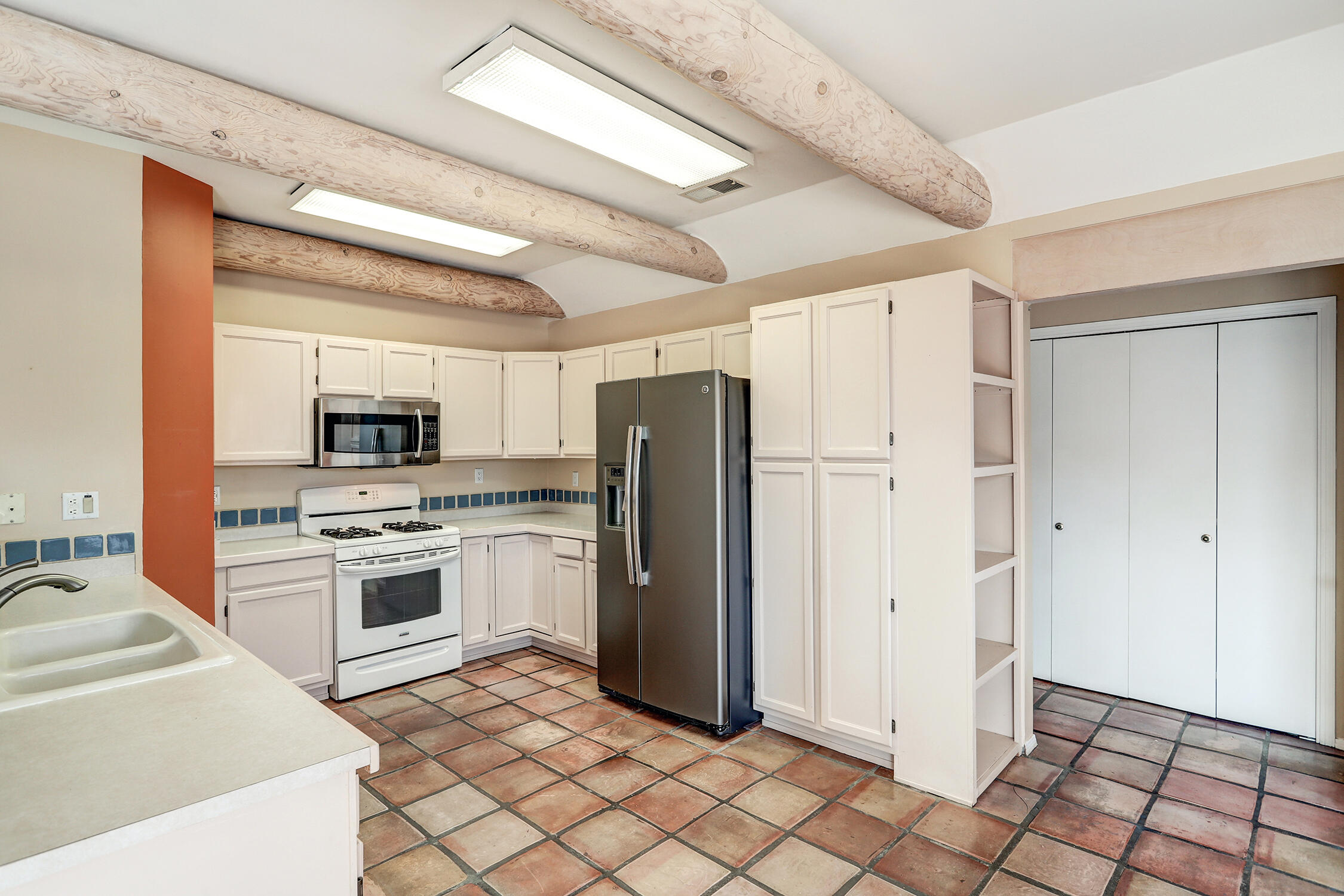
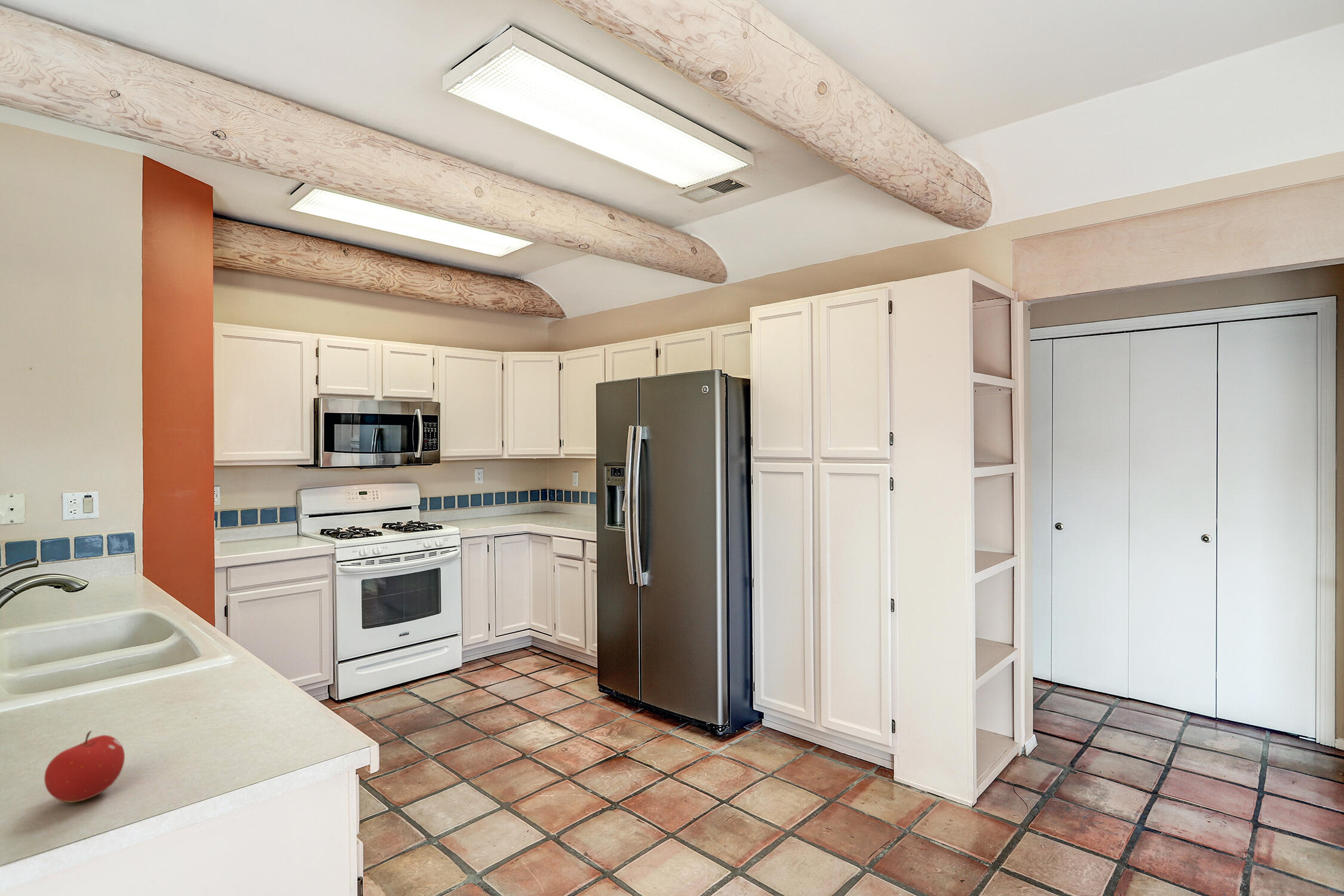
+ fruit (85, 765)
